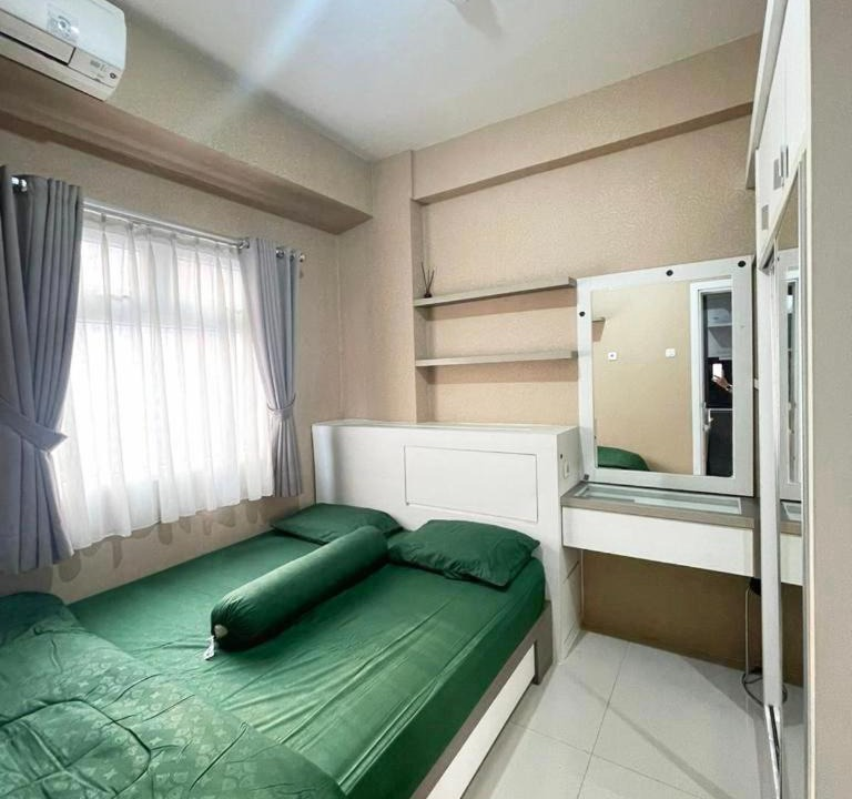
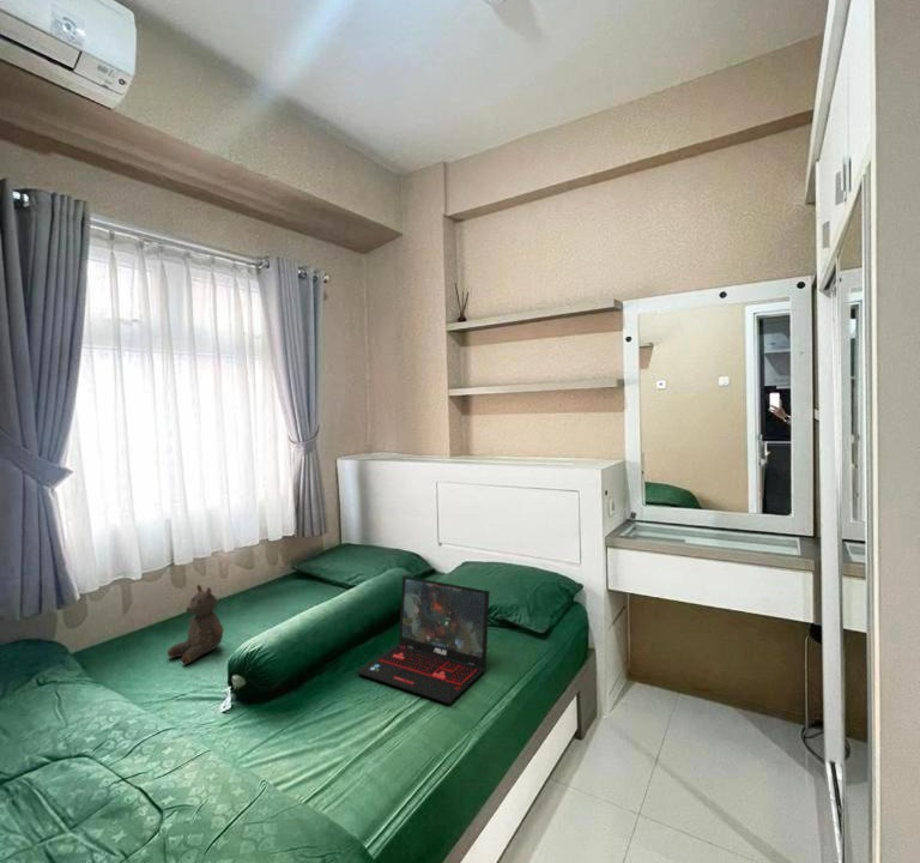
+ laptop (423, 633)
+ stuffed bear (195, 621)
